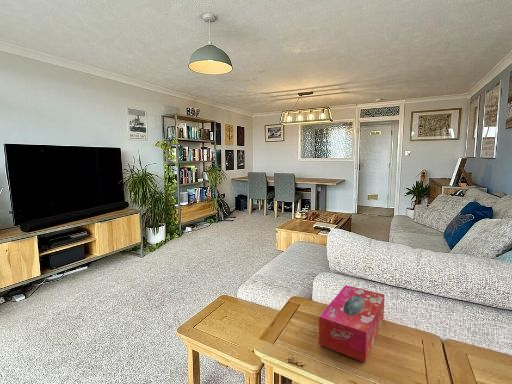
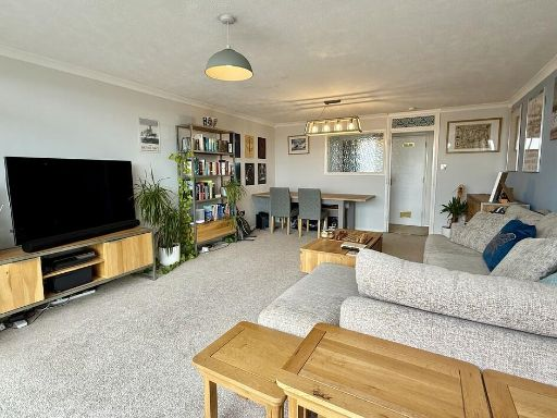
- tissue box (353, 317)
